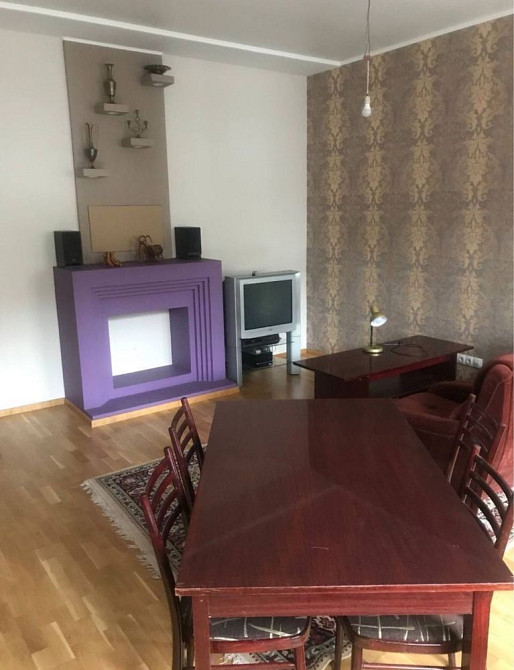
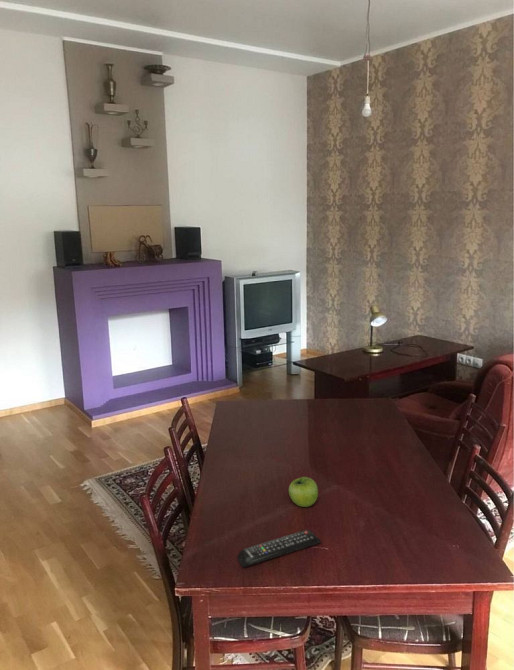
+ fruit (303, 491)
+ remote control (280, 547)
